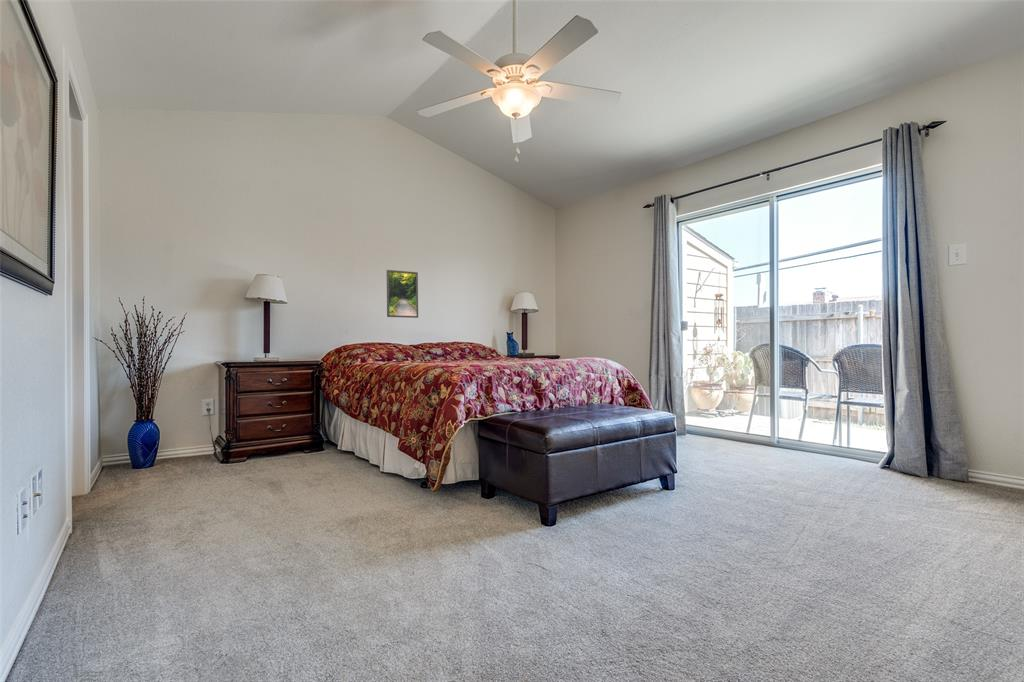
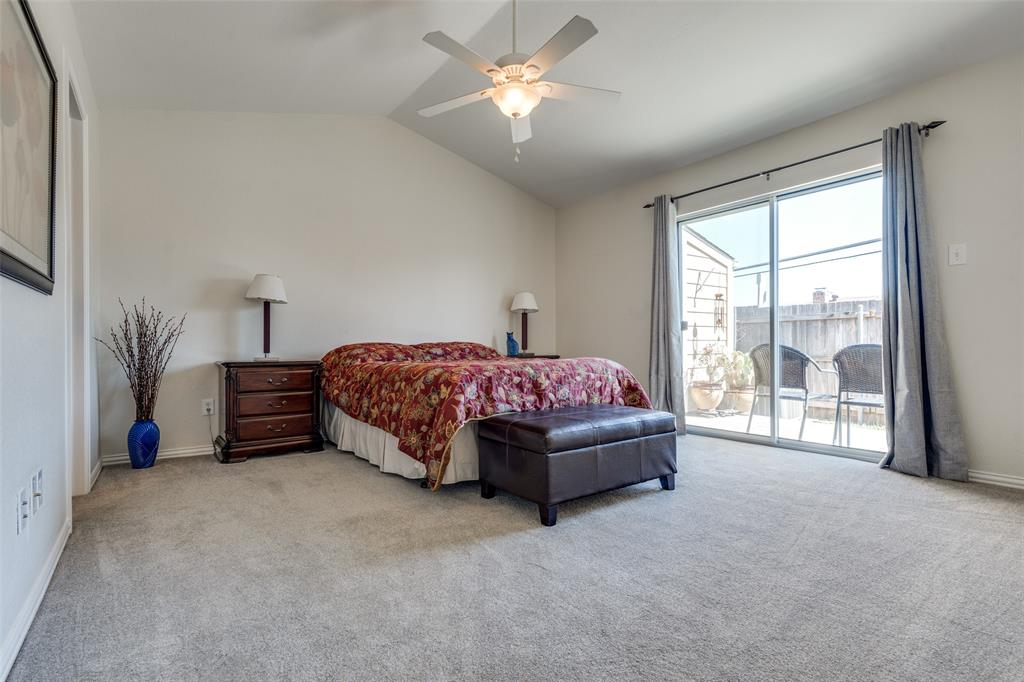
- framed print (402, 294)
